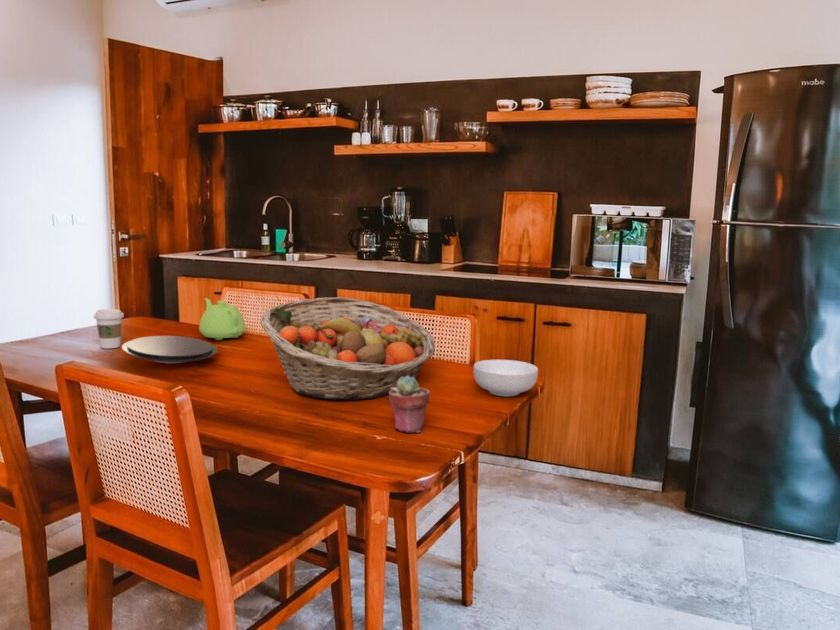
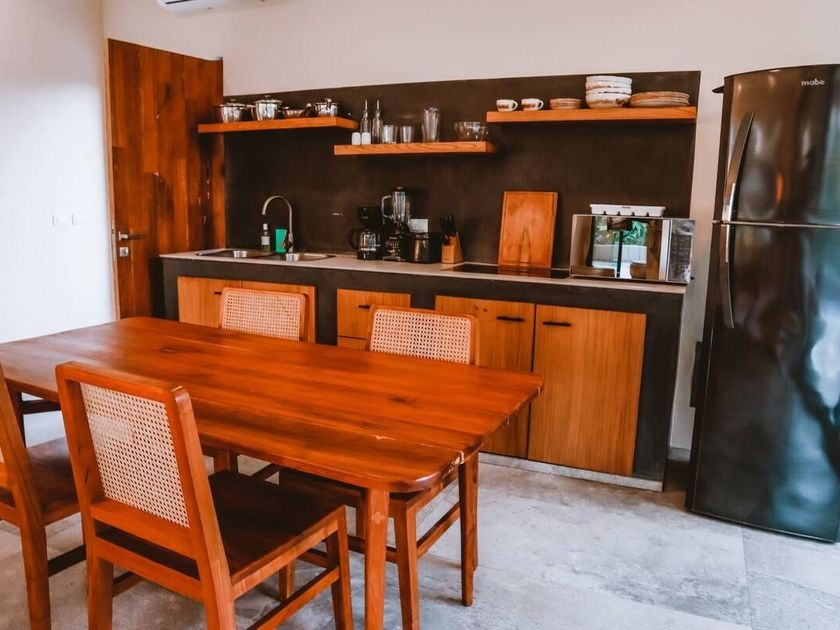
- plate (171, 351)
- coffee cup (109, 328)
- cereal bowl (505, 379)
- potted succulent (409, 402)
- fruit basket (350, 344)
- teapot (221, 318)
